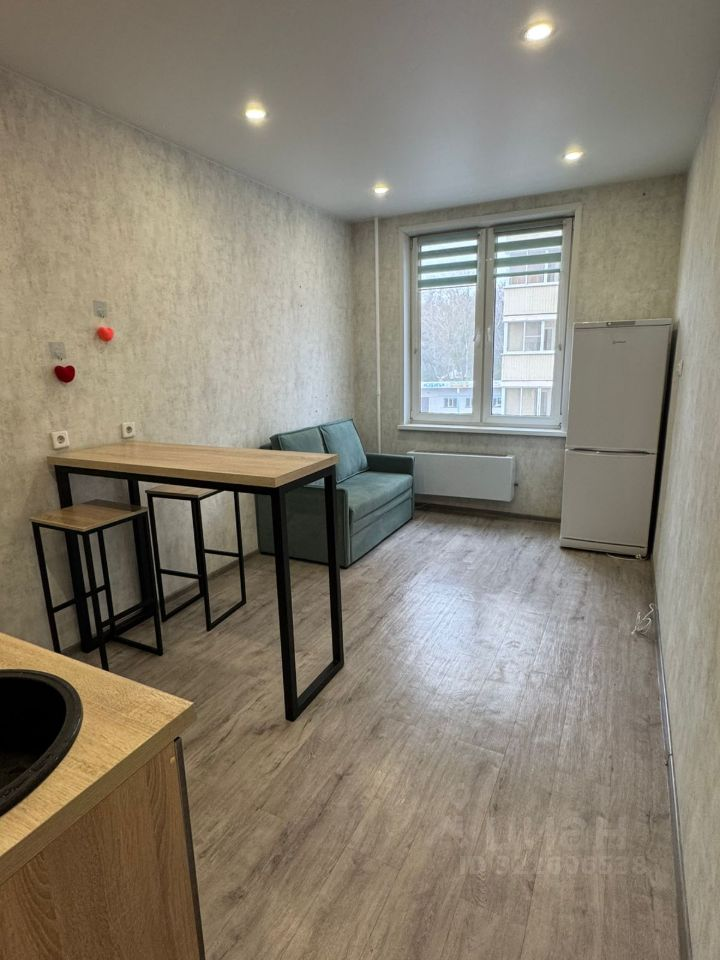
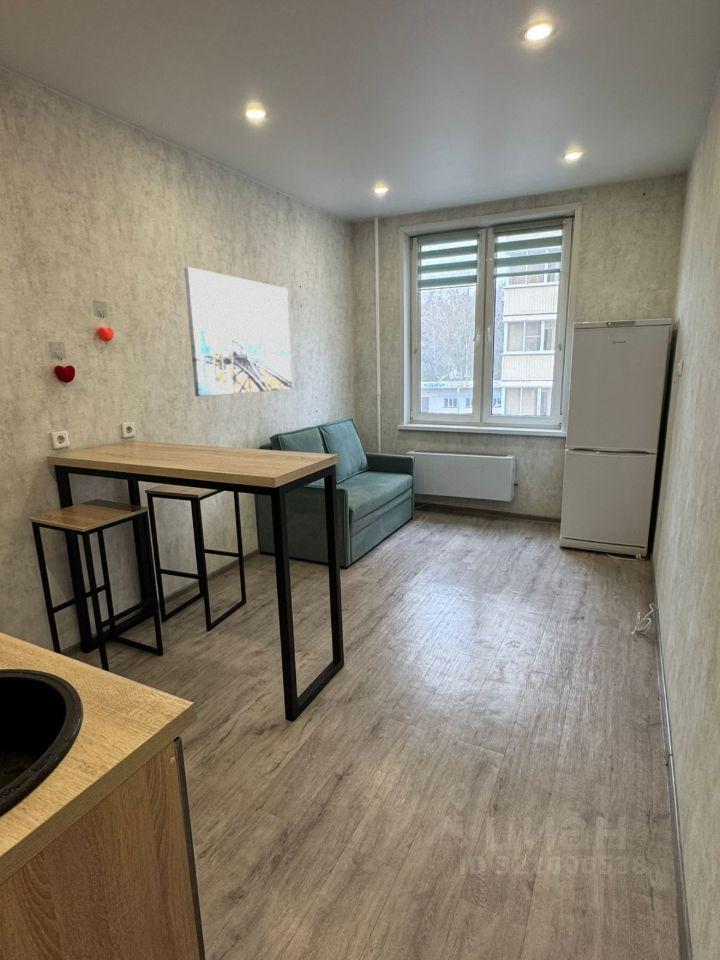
+ wall art (245, 336)
